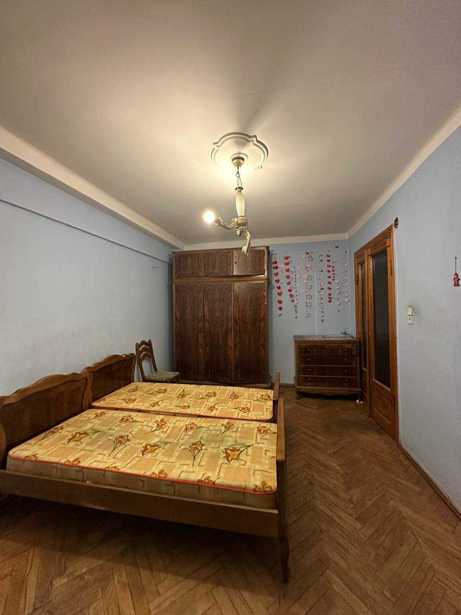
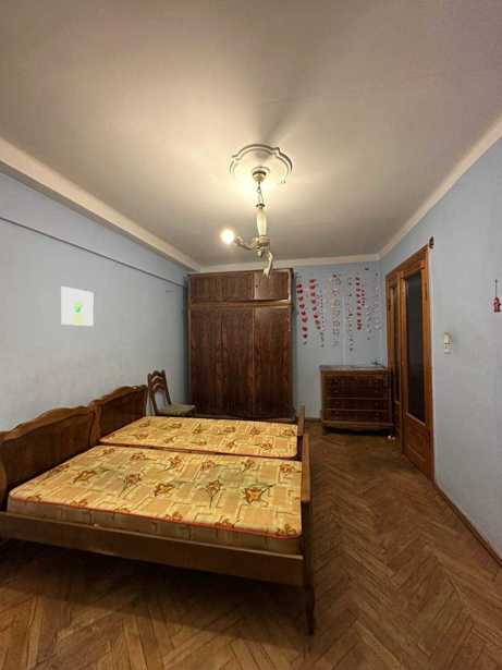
+ wall art (77, 307)
